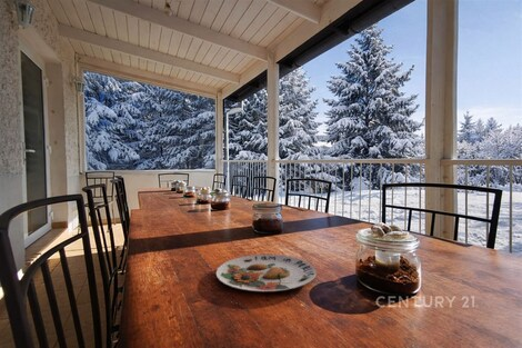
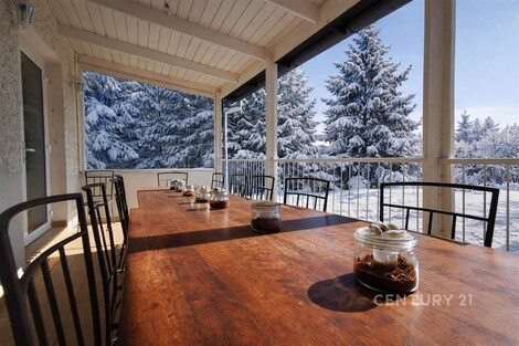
- plate (265, 271)
